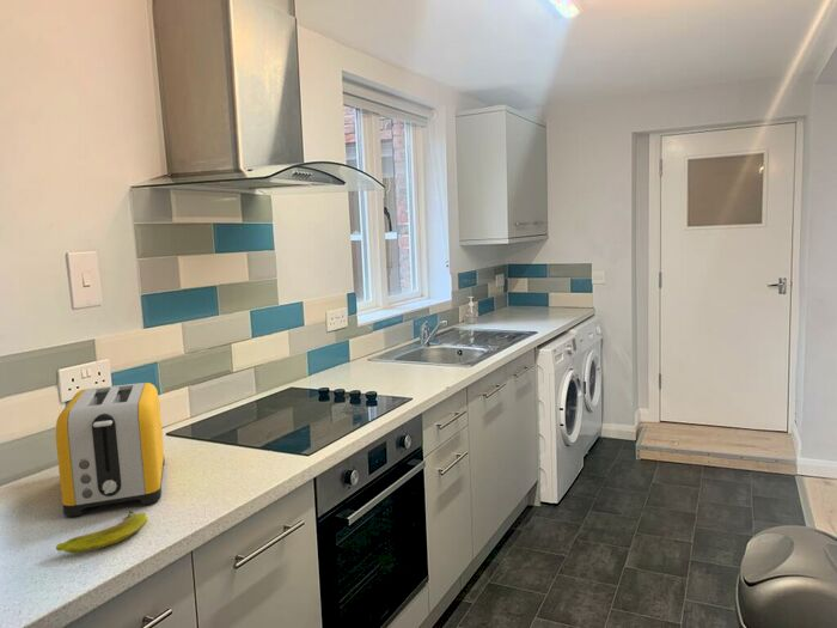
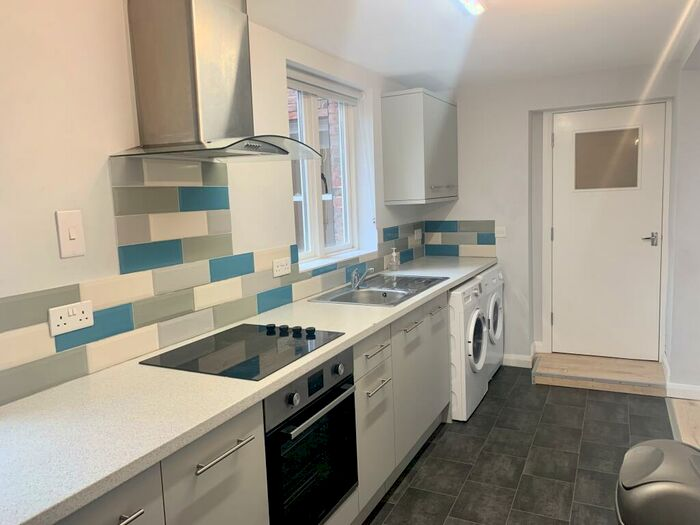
- toaster (114, 441)
- banana (110, 529)
